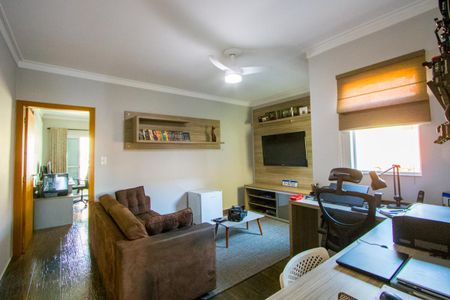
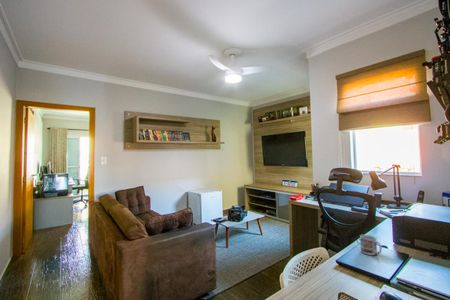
+ cup (371, 245)
